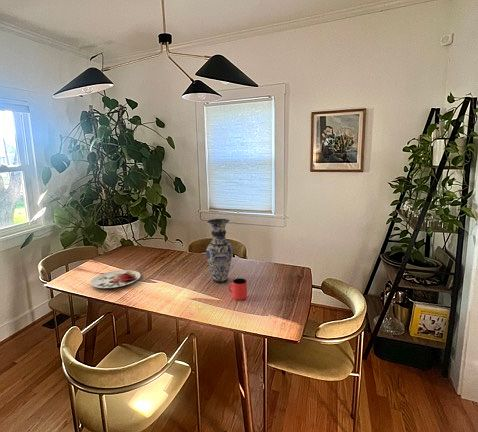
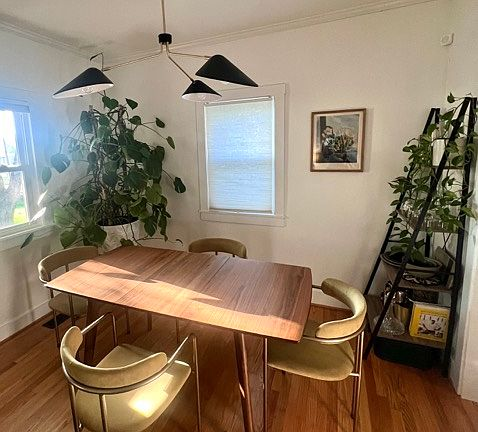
- plate (116, 278)
- vase (219, 250)
- cup (237, 288)
